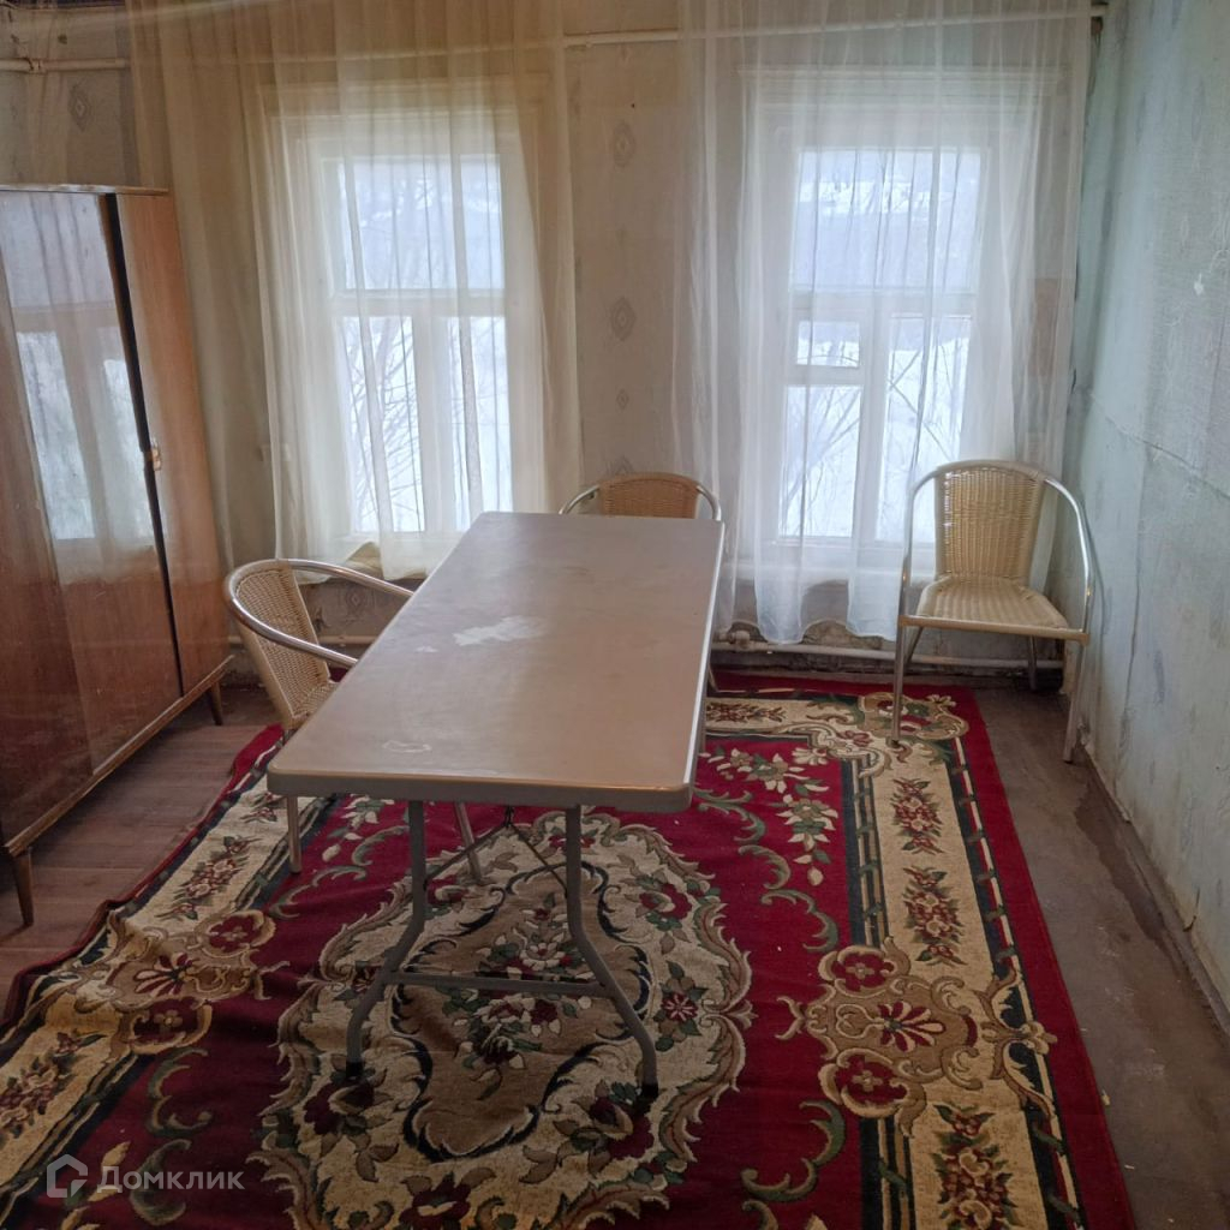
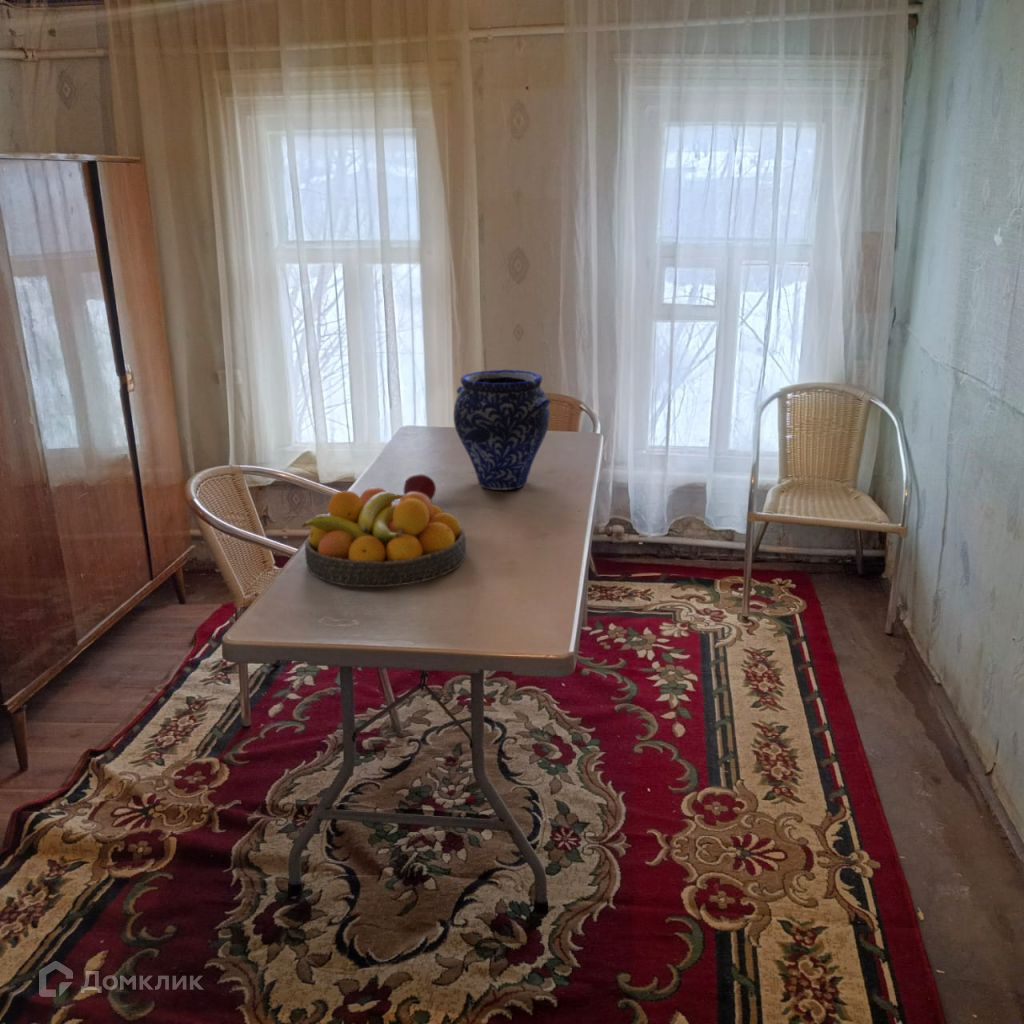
+ fruit bowl (385, 525)
+ vase (502, 430)
+ apple (419, 489)
